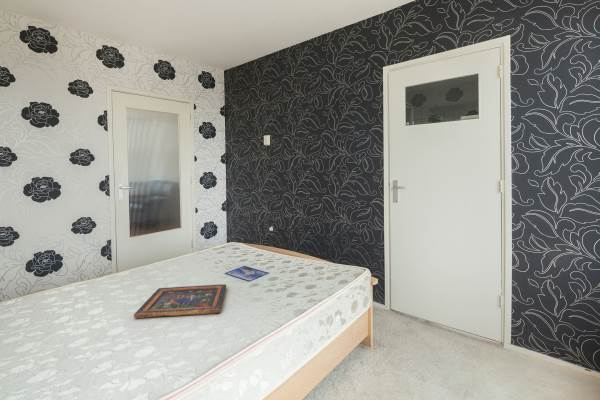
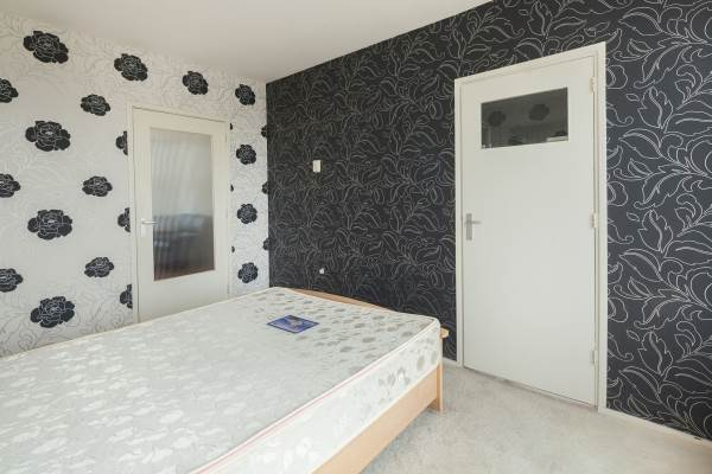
- painted panel (186, 299)
